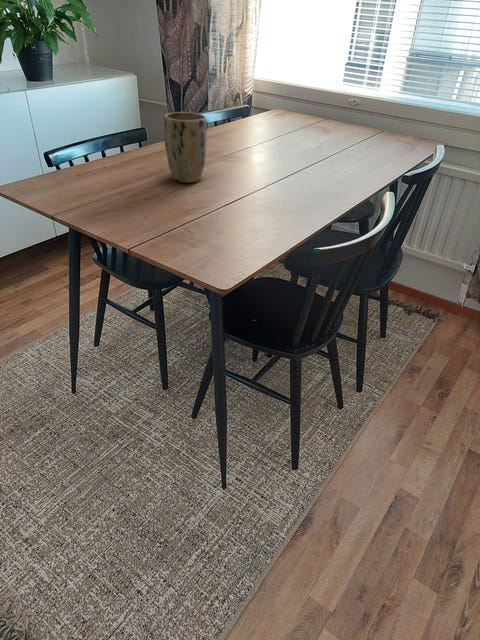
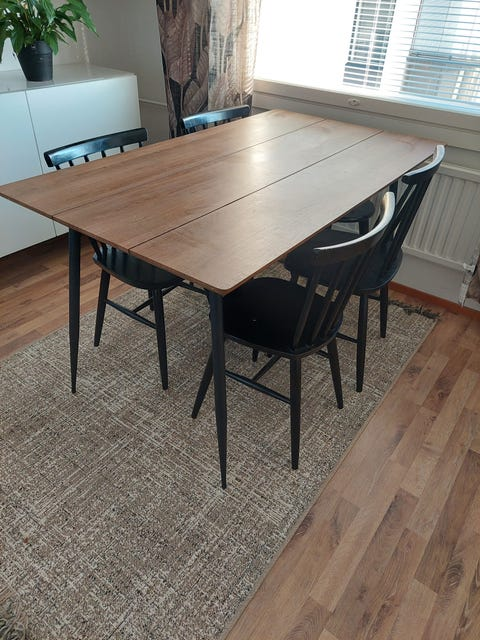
- plant pot (185, 148)
